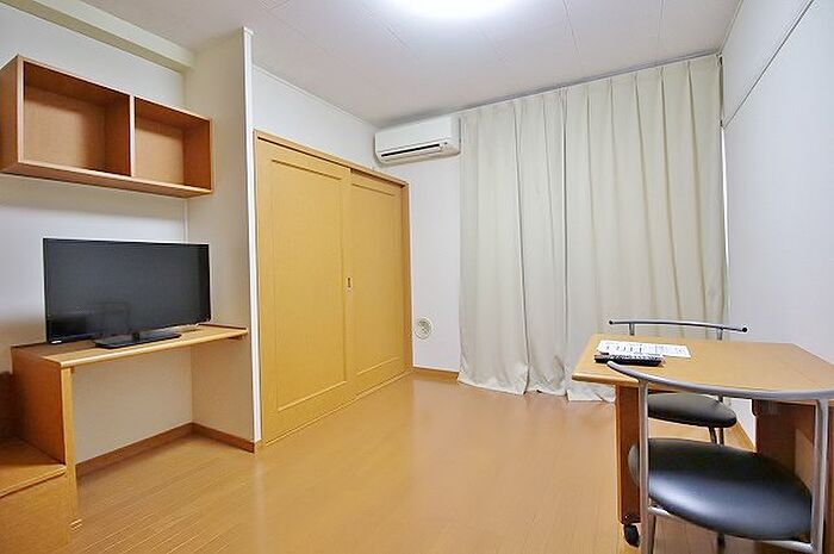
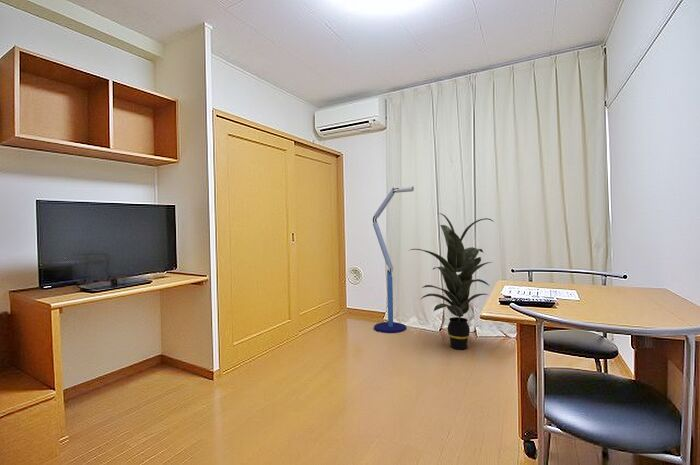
+ floor lamp (389, 258)
+ indoor plant (453, 278)
